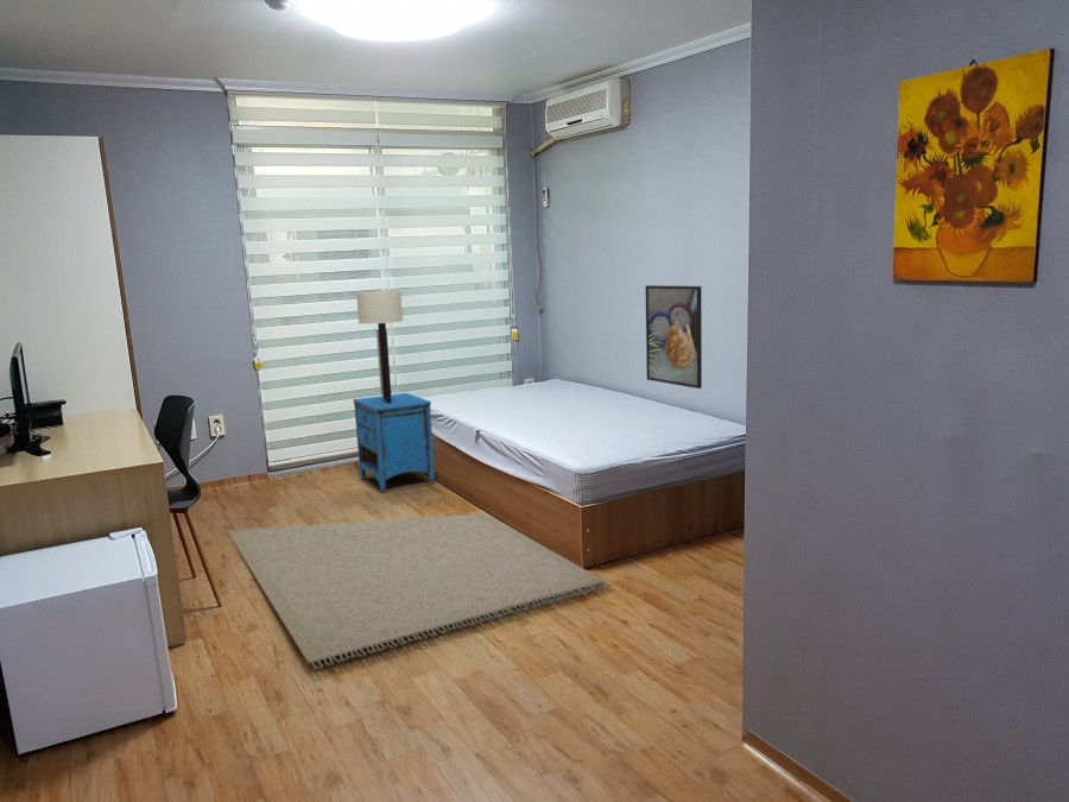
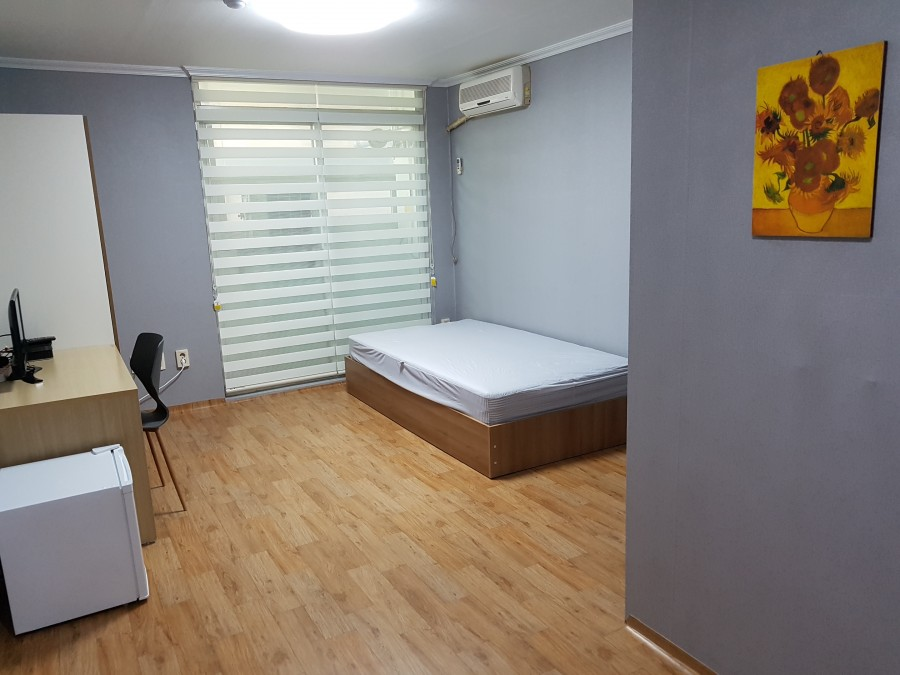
- rug (394, 552)
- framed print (672, 335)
- wall sconce (382, 346)
- nightstand (393, 441)
